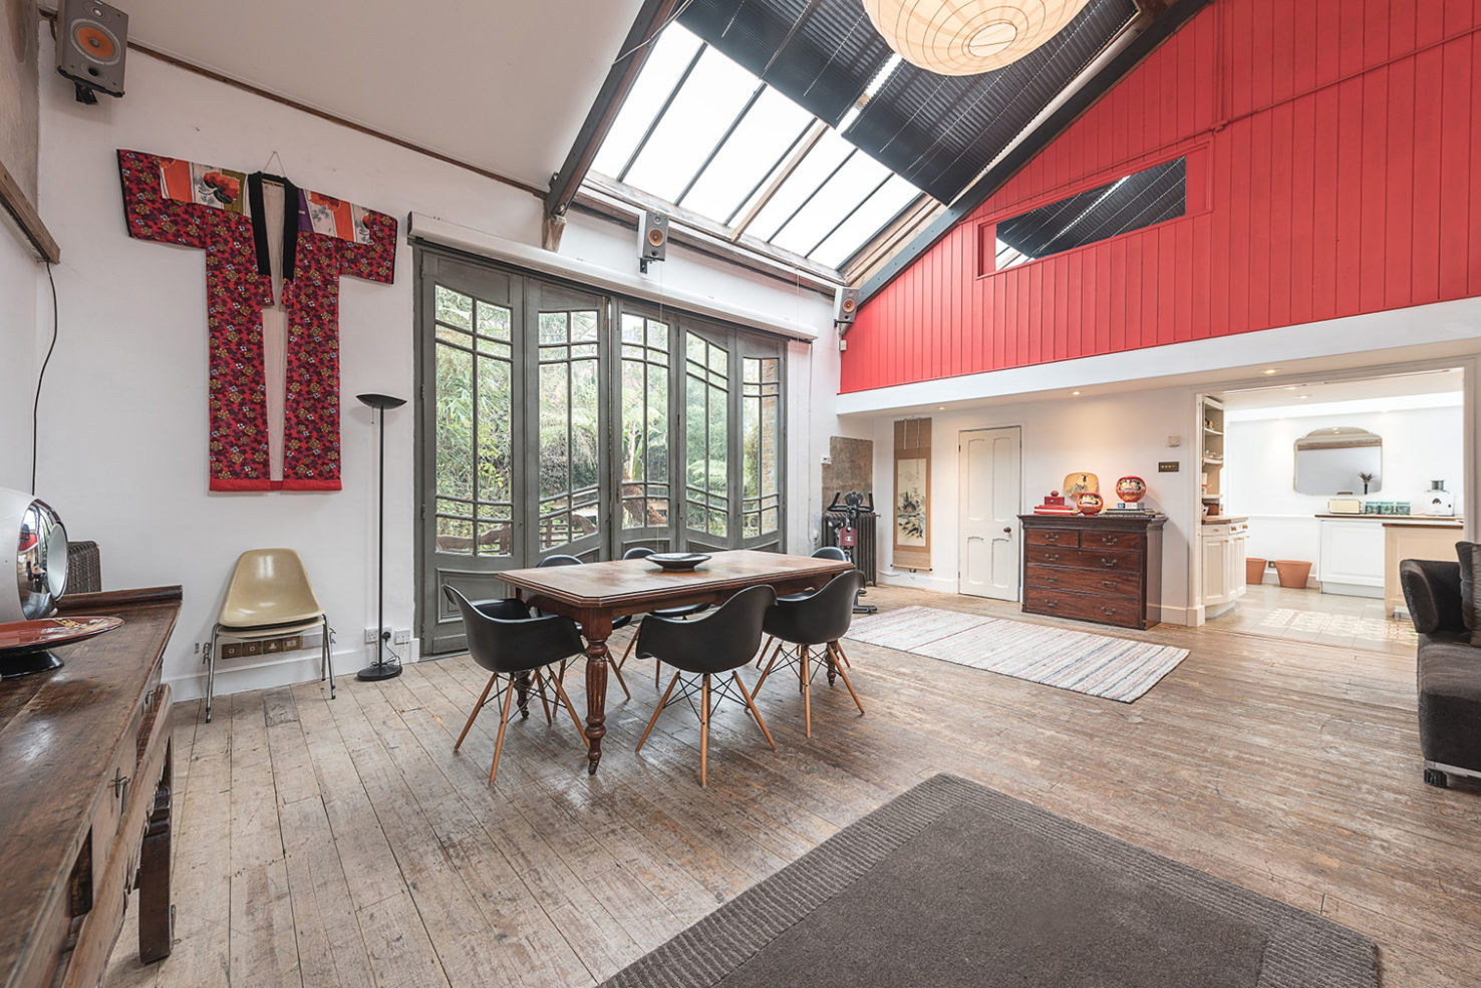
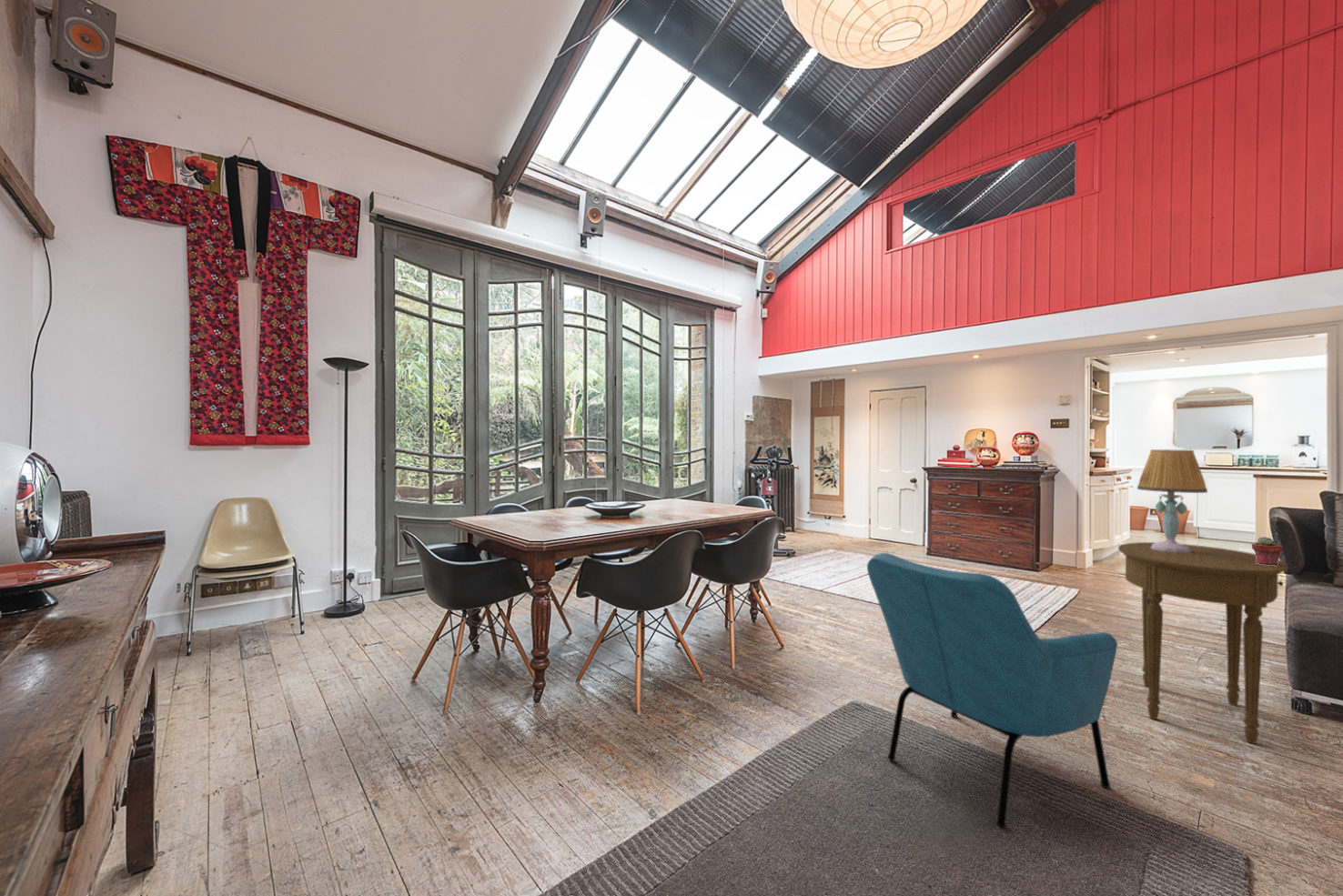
+ table lamp (1171, 499)
+ potted succulent (1267, 549)
+ armchair (978, 662)
+ side table (1227, 632)
